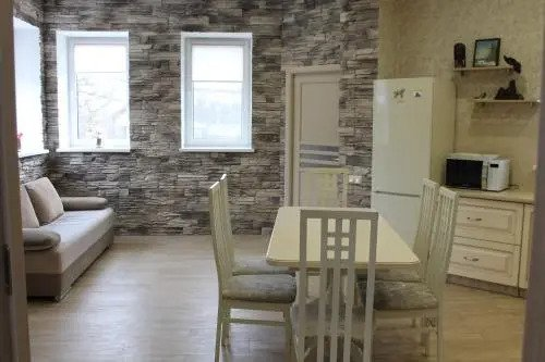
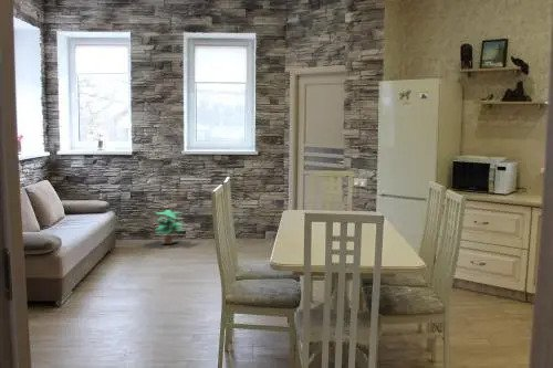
+ potted plant (168, 228)
